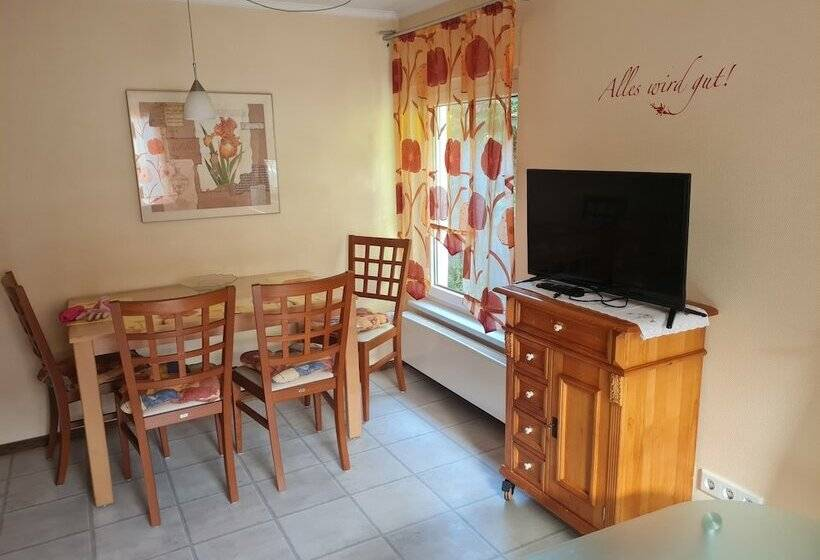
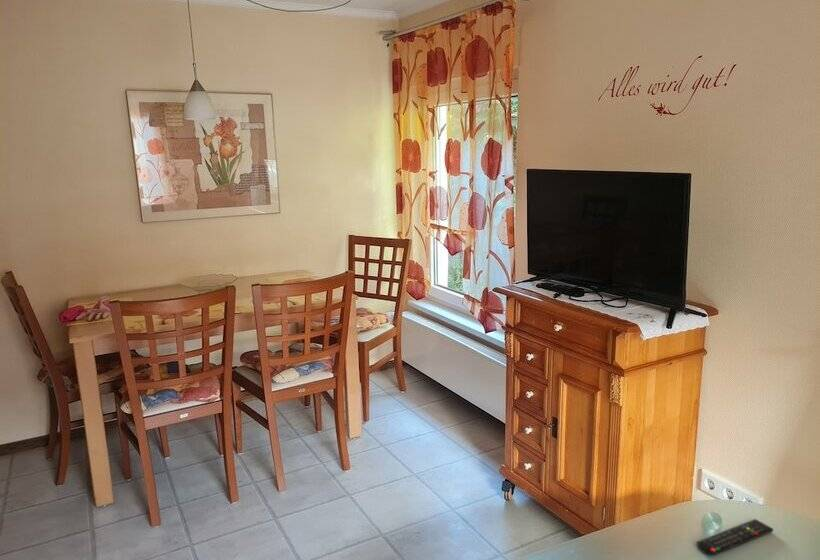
+ remote control (734, 537)
